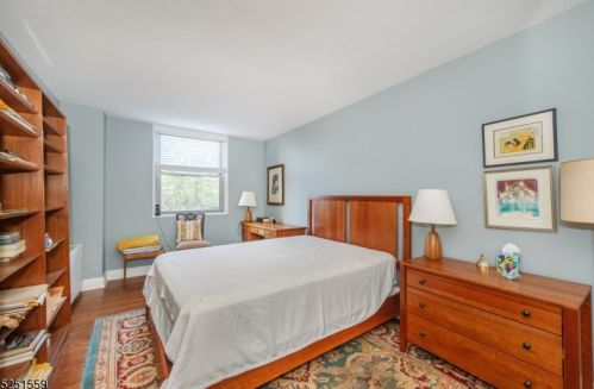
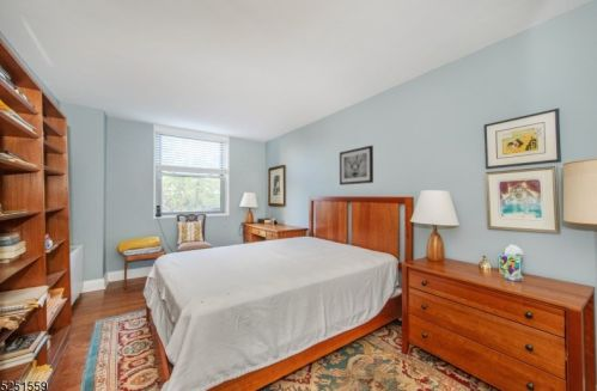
+ wall art (354, 166)
